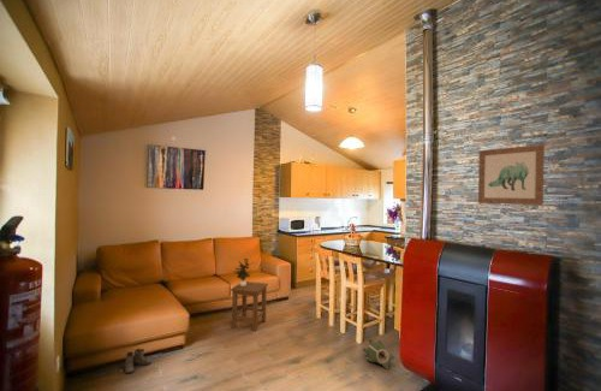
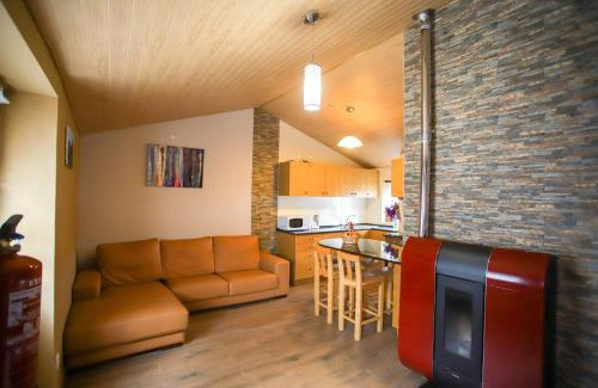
- wall art (508, 176)
- stool (252, 304)
- plush toy (377, 351)
- potted plant (245, 271)
- boots (135, 360)
